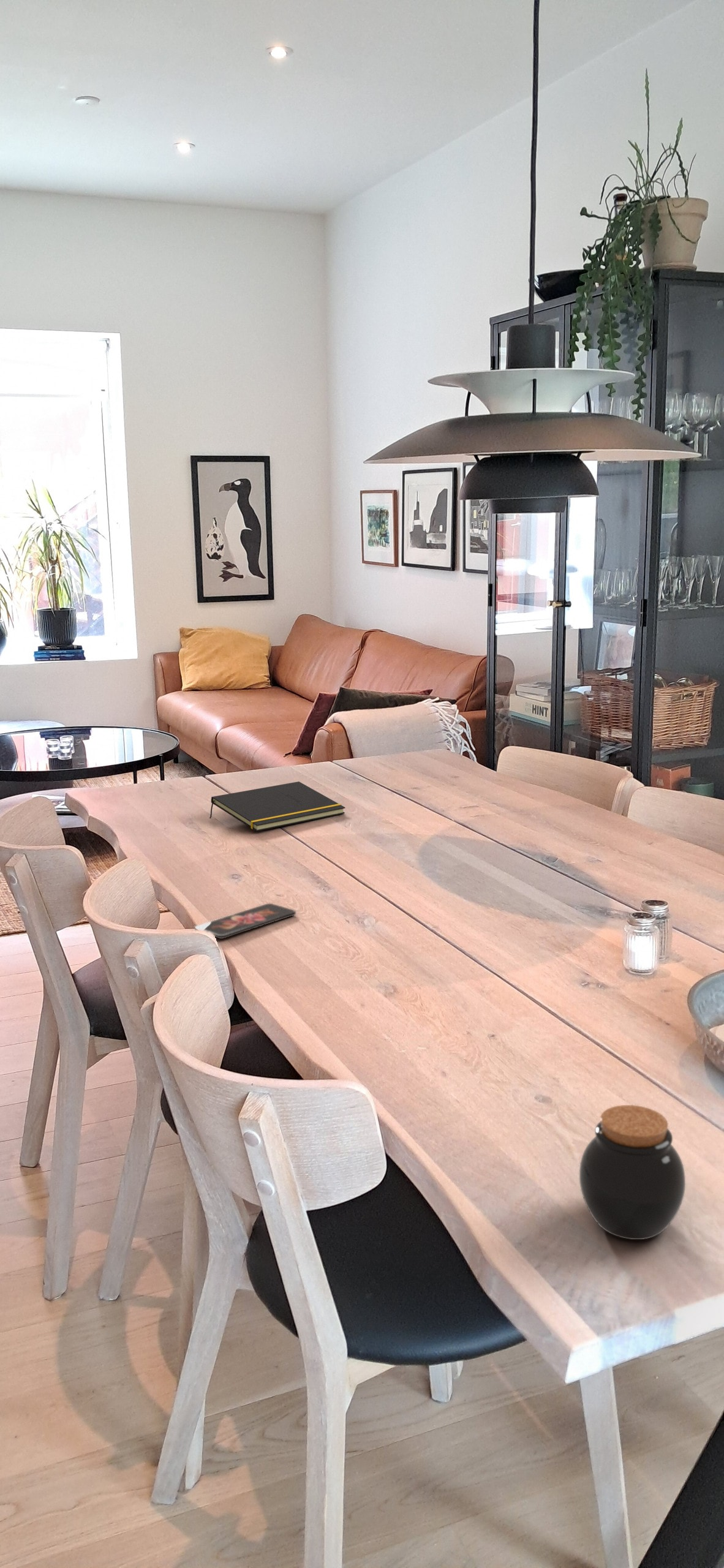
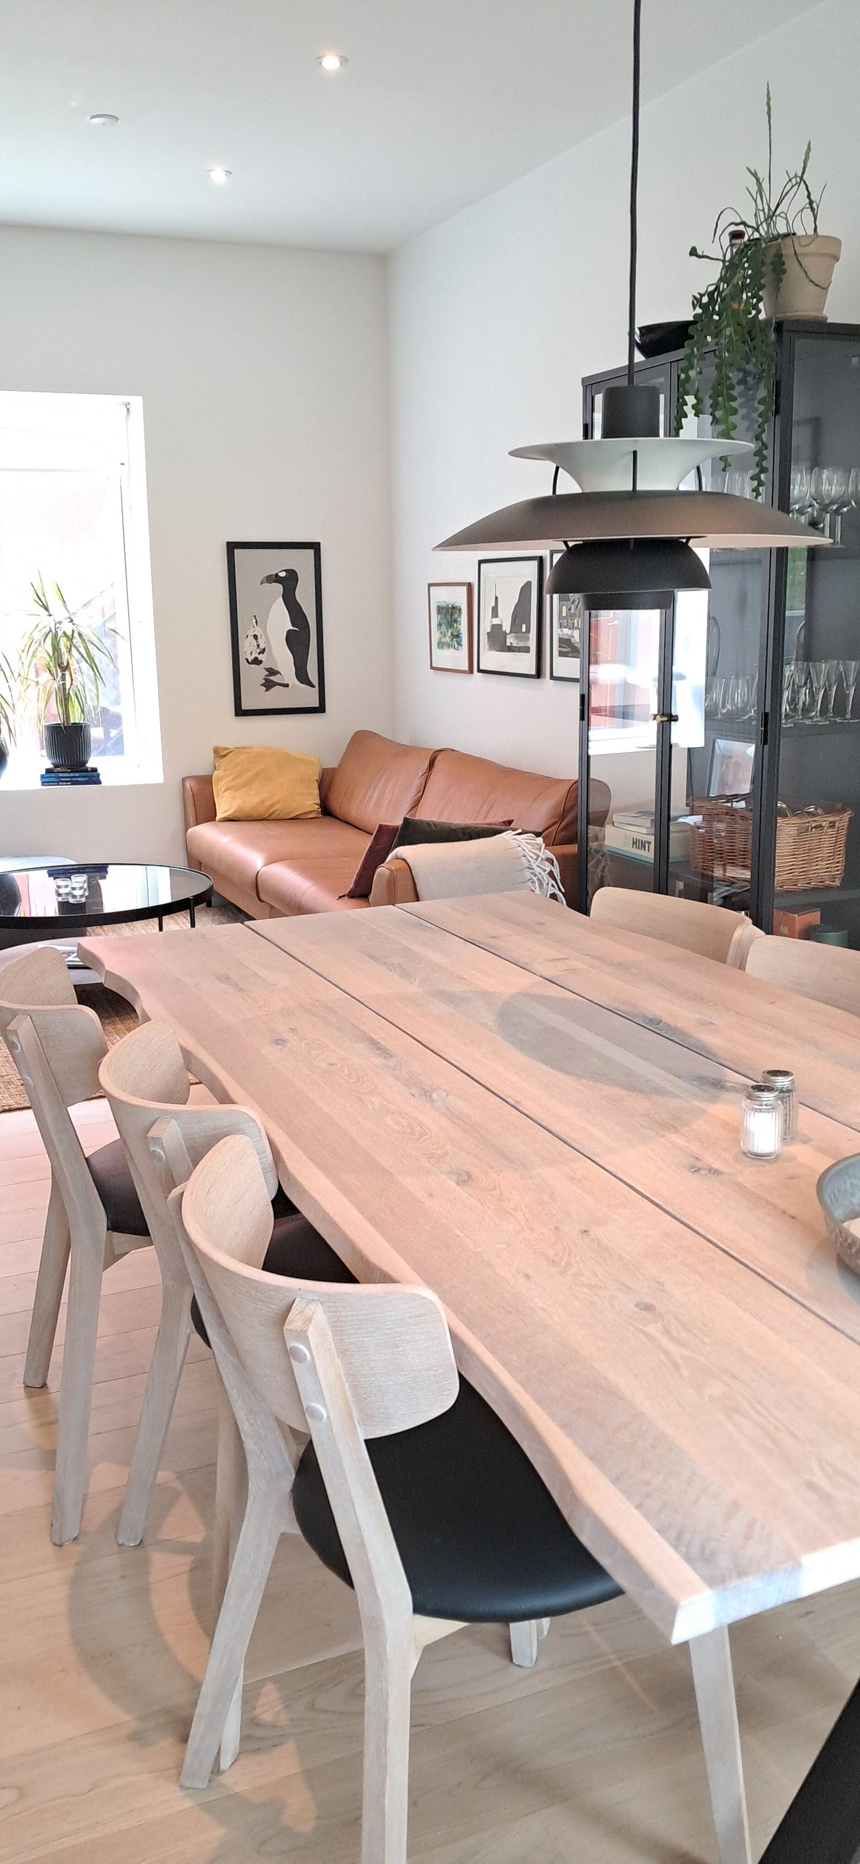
- jar (632, 1171)
- notepad (278, 805)
- smartphone (246, 921)
